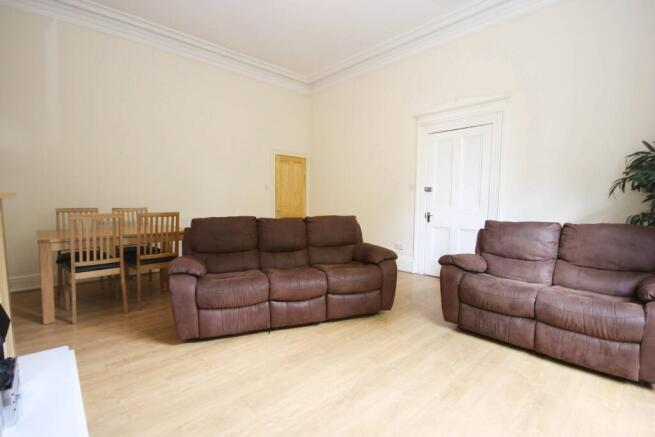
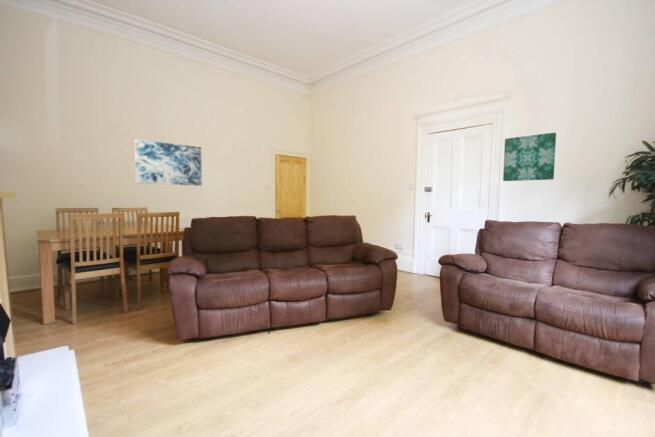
+ wall art (528, 158)
+ wall art (170, 164)
